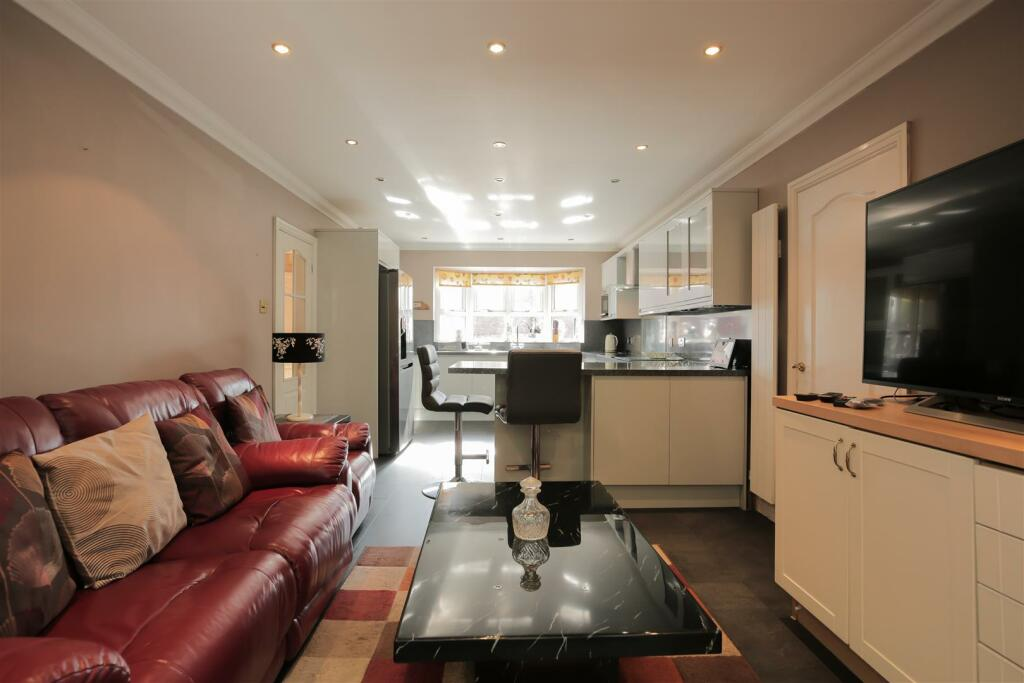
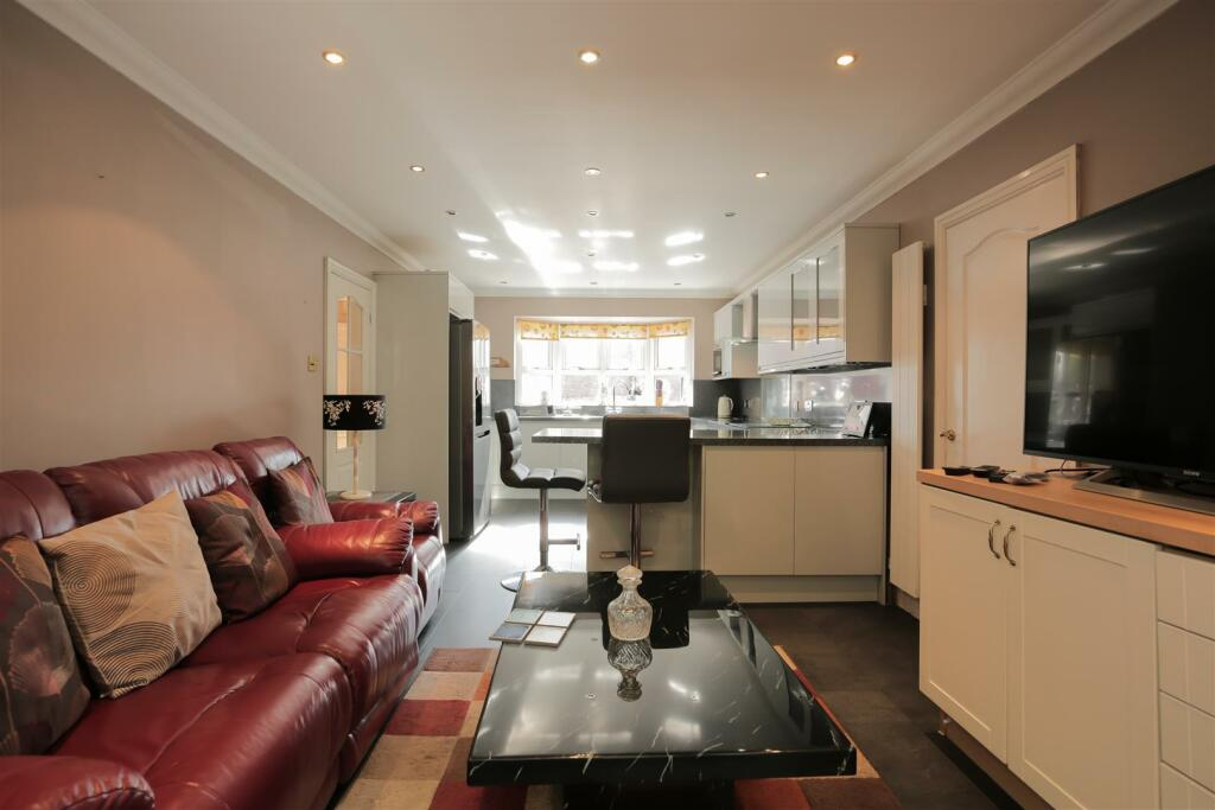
+ drink coaster (534, 625)
